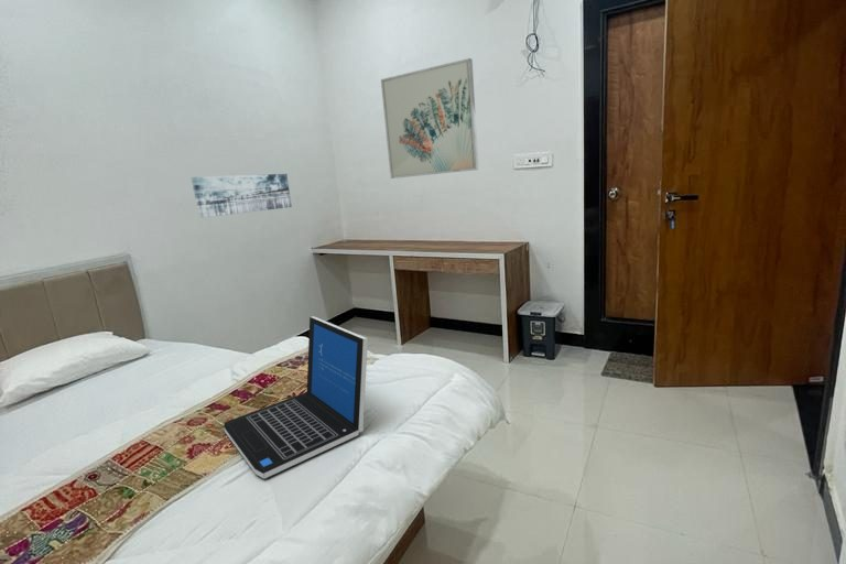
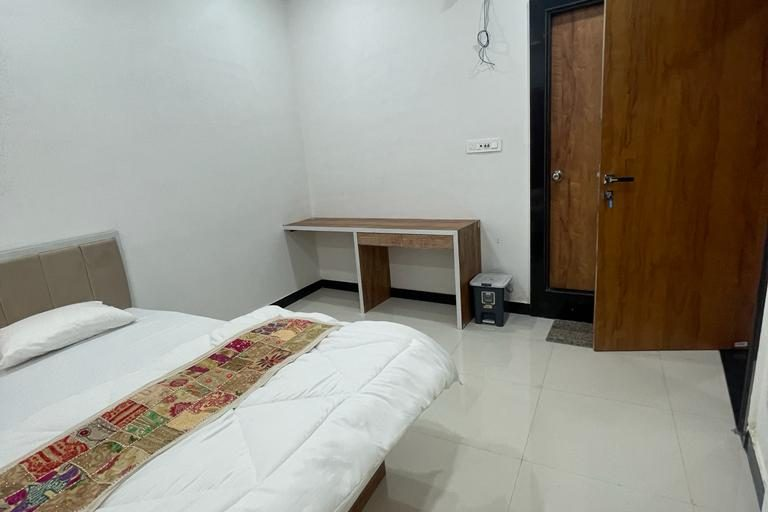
- wall art (427, 123)
- wall art (247, 193)
- laptop (293, 397)
